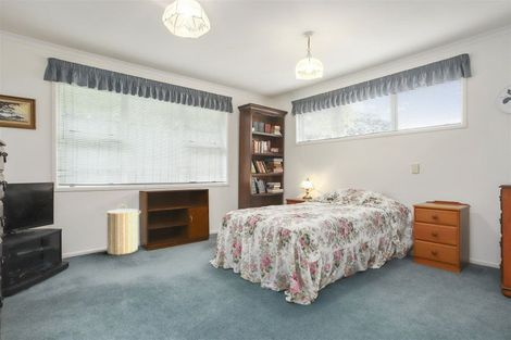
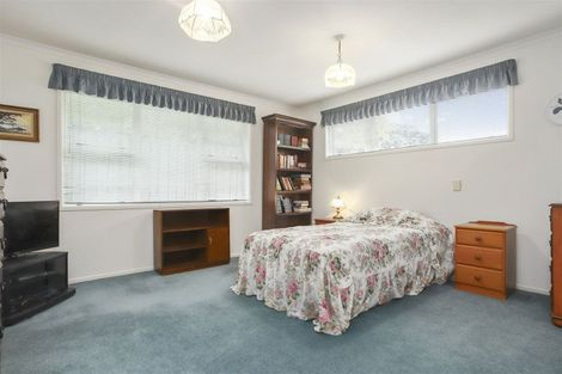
- laundry hamper (123, 227)
